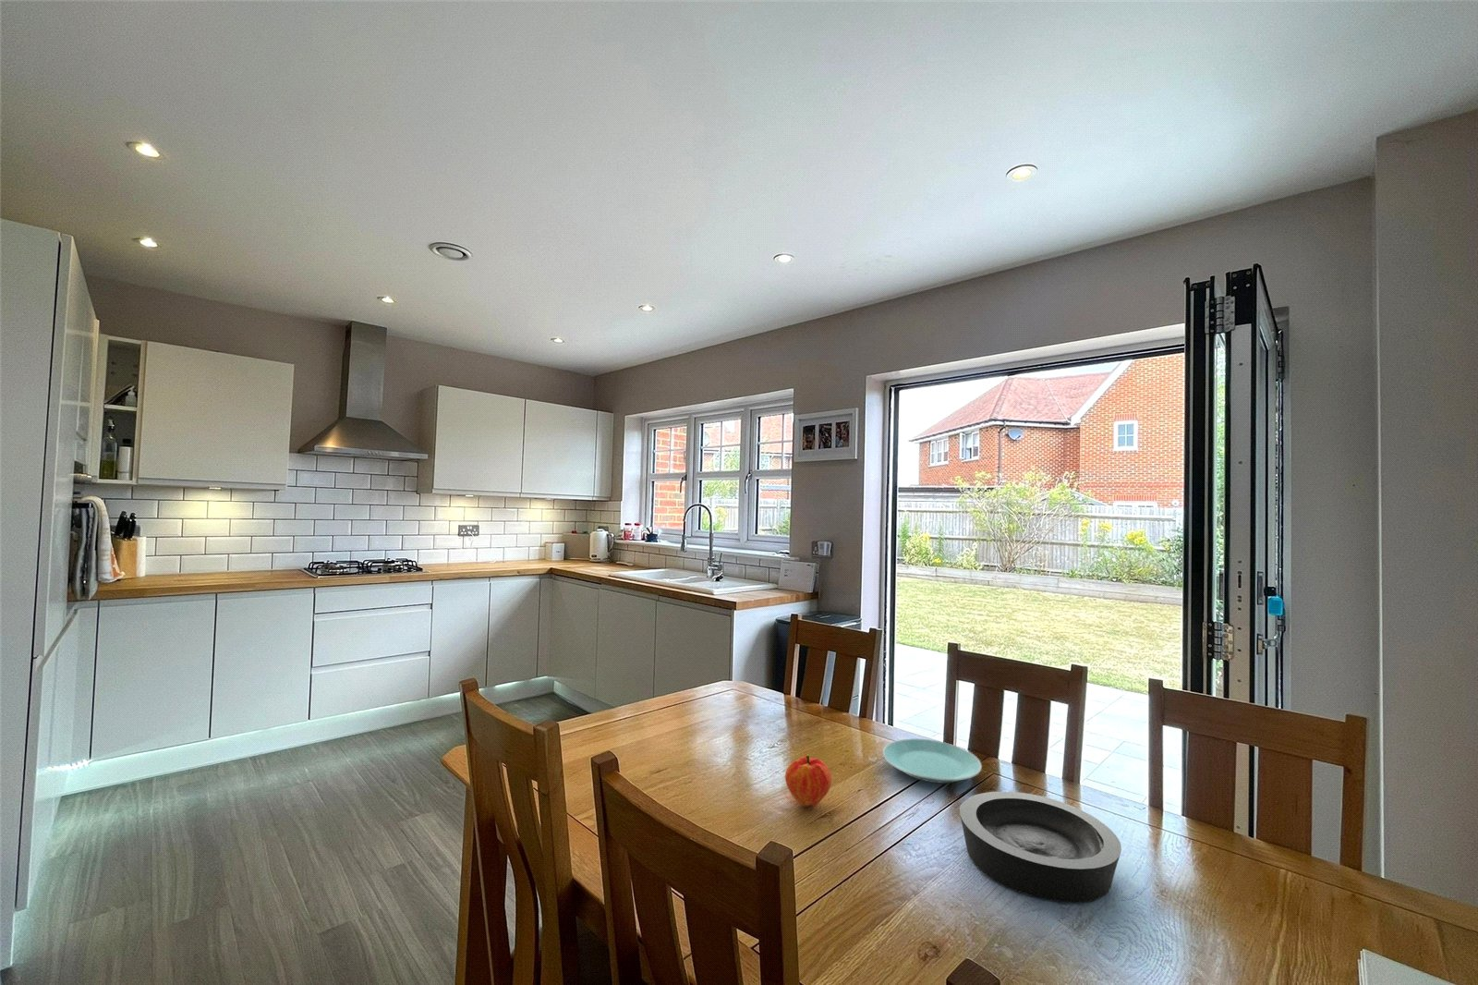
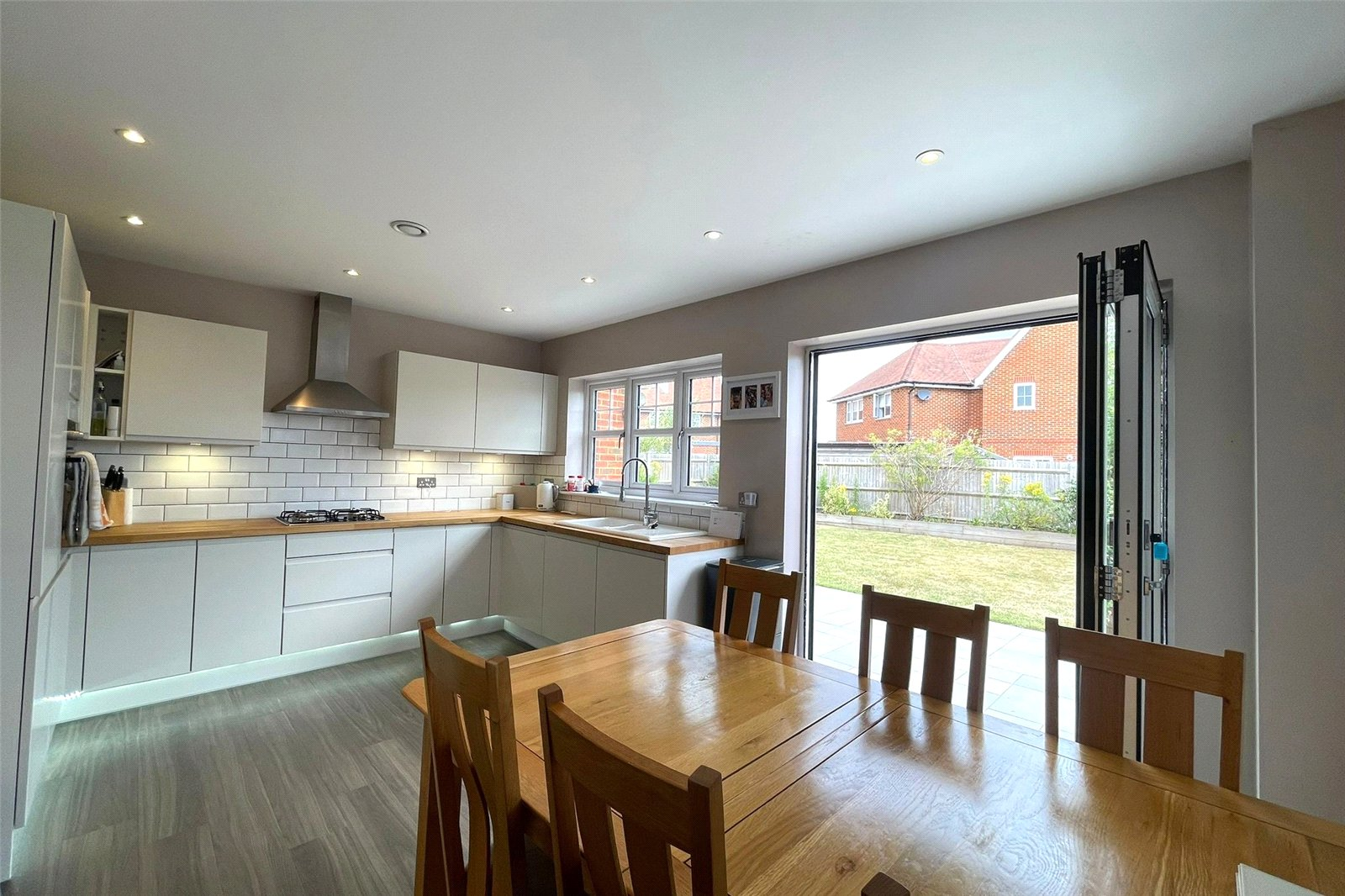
- plate (931, 762)
- fruit (809, 778)
- bowl (1035, 843)
